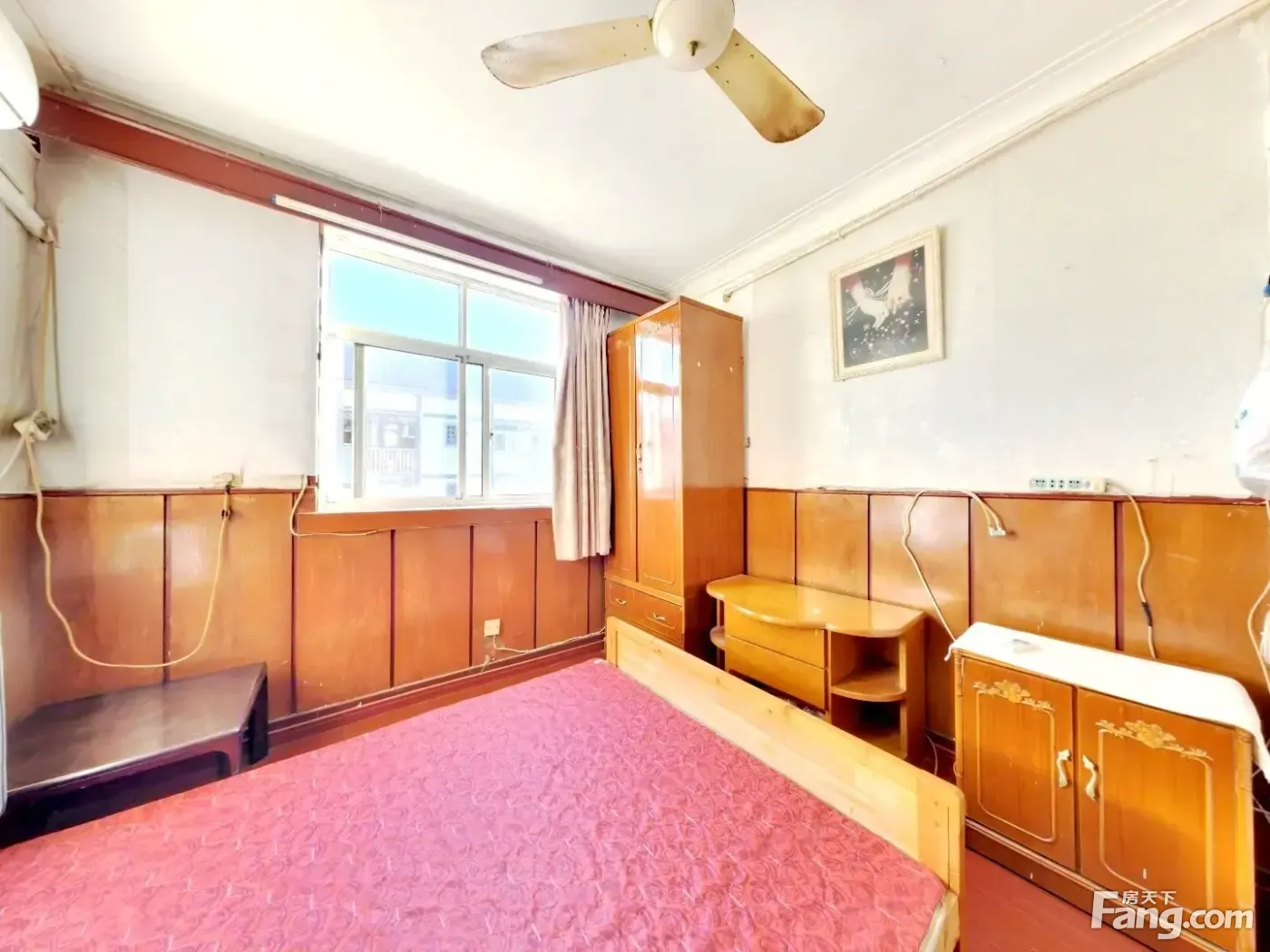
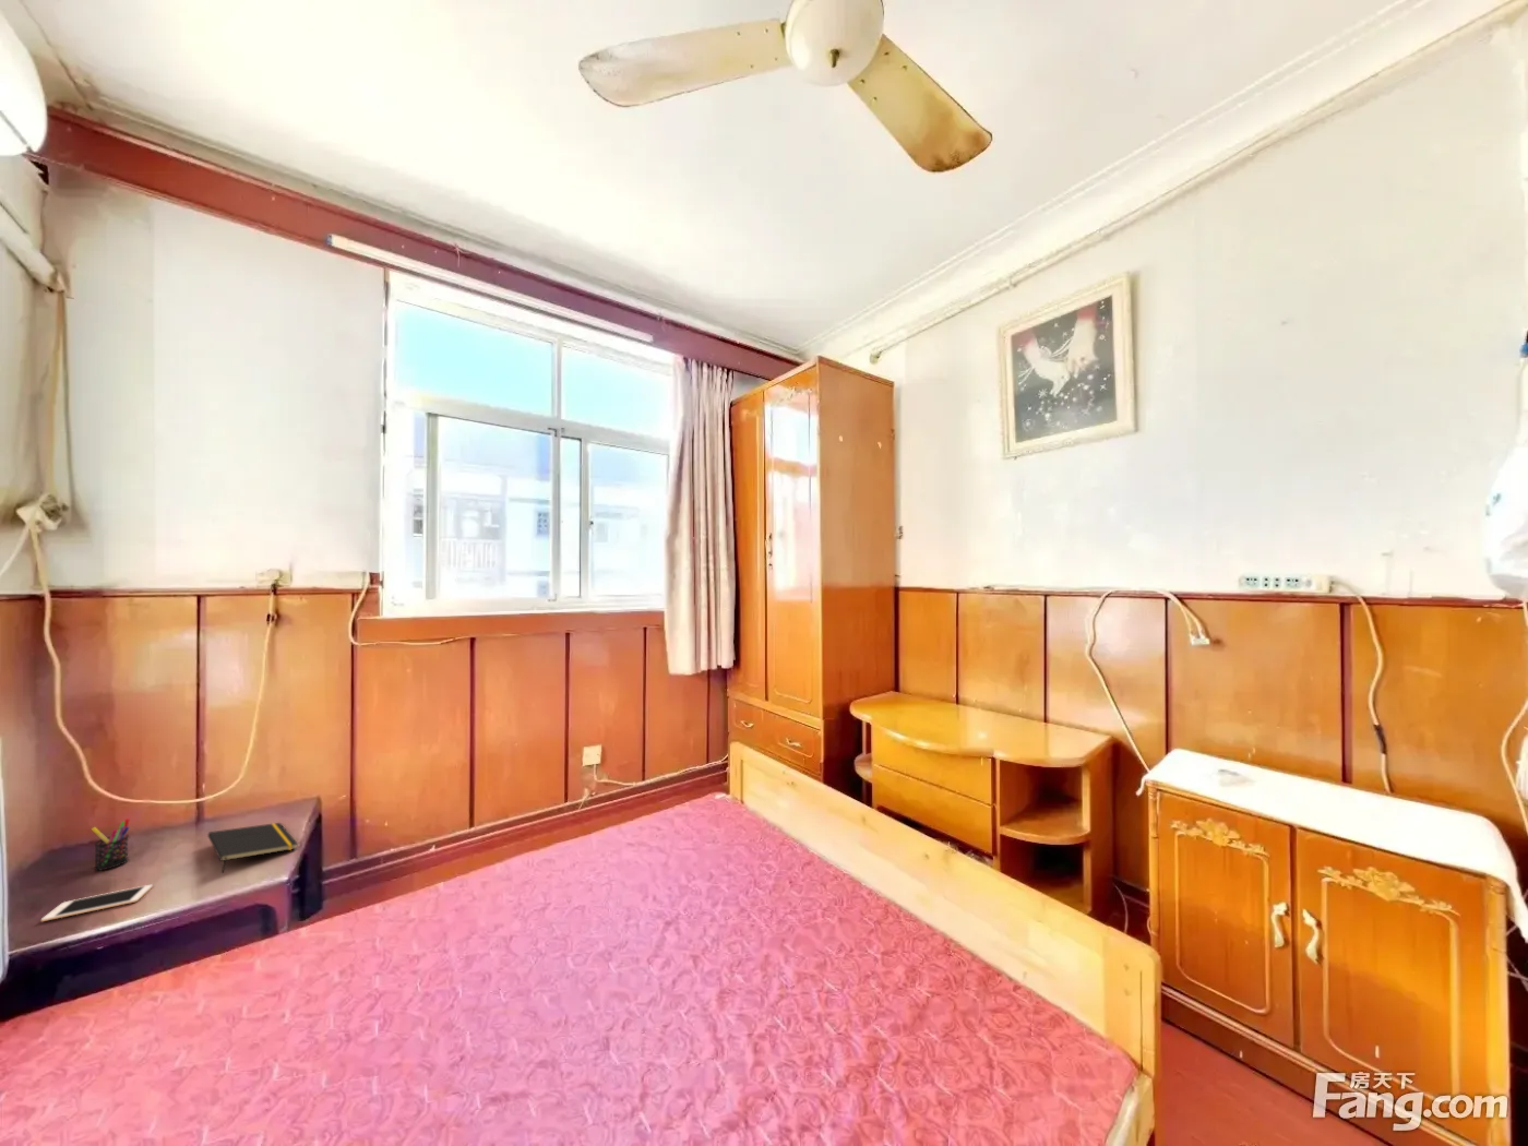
+ cell phone (100, 902)
+ pen holder (114, 840)
+ notepad (253, 839)
